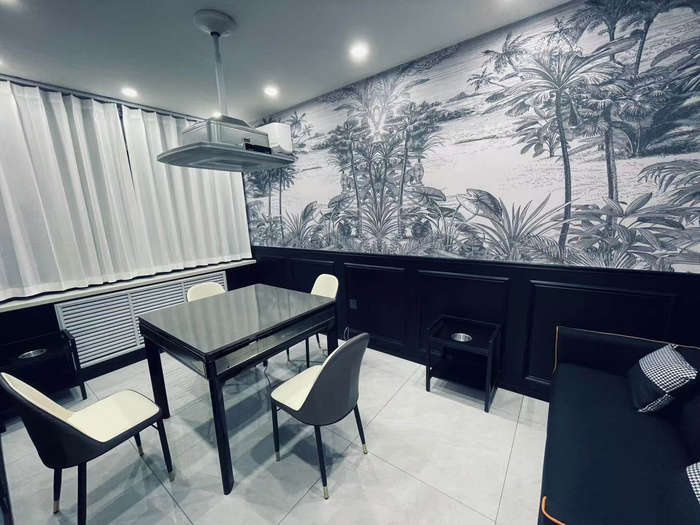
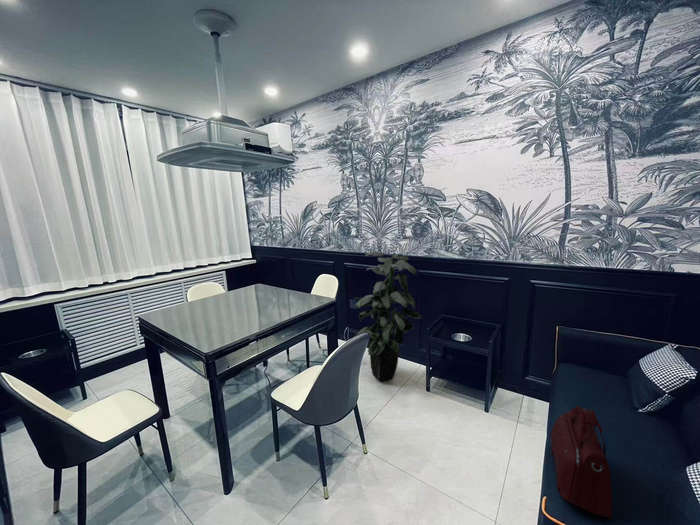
+ indoor plant (384, 315)
+ handbag (579, 446)
